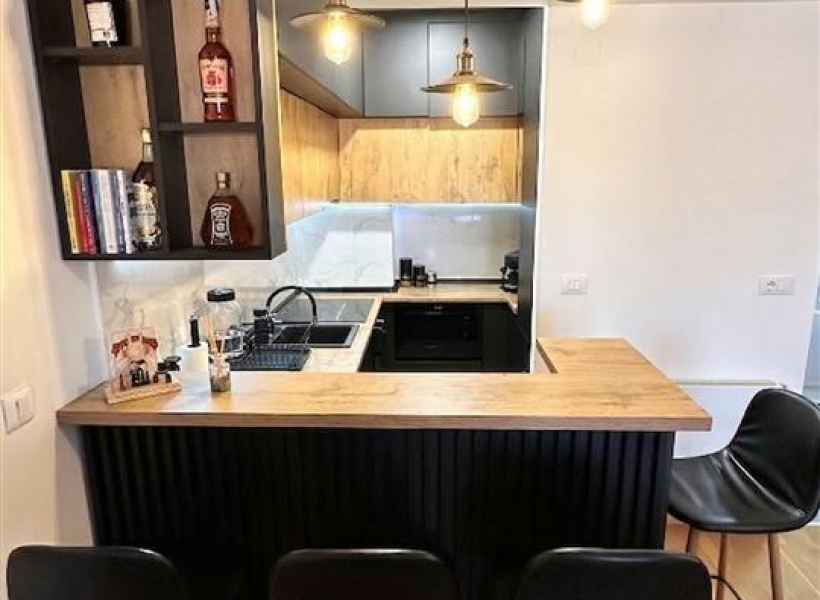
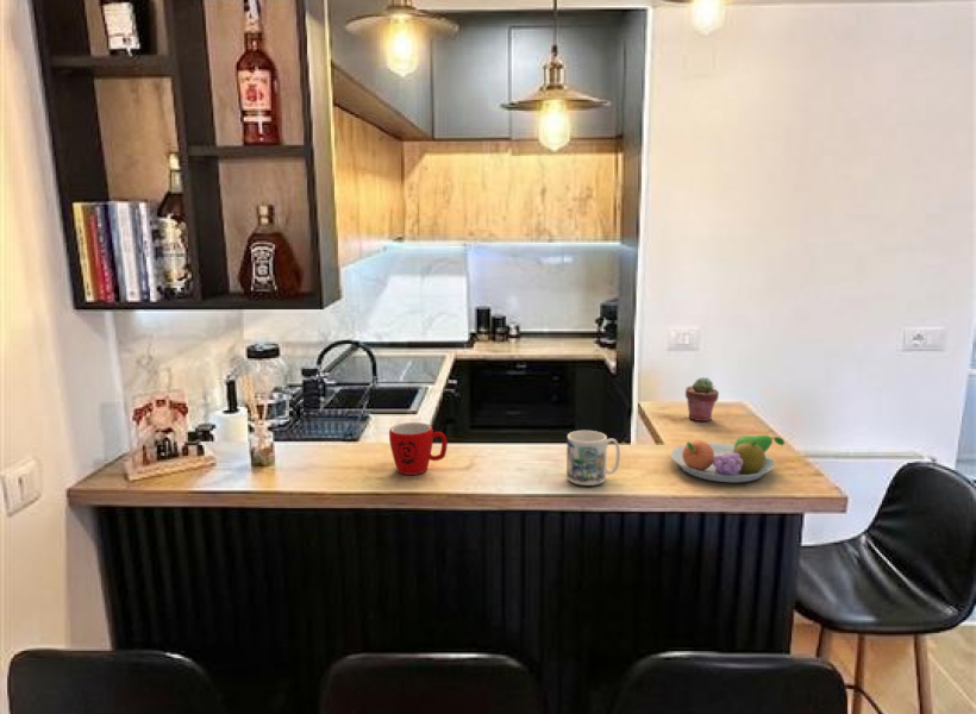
+ mug (418, 449)
+ potted succulent (701, 397)
+ mug (593, 457)
+ fruit bowl (726, 449)
